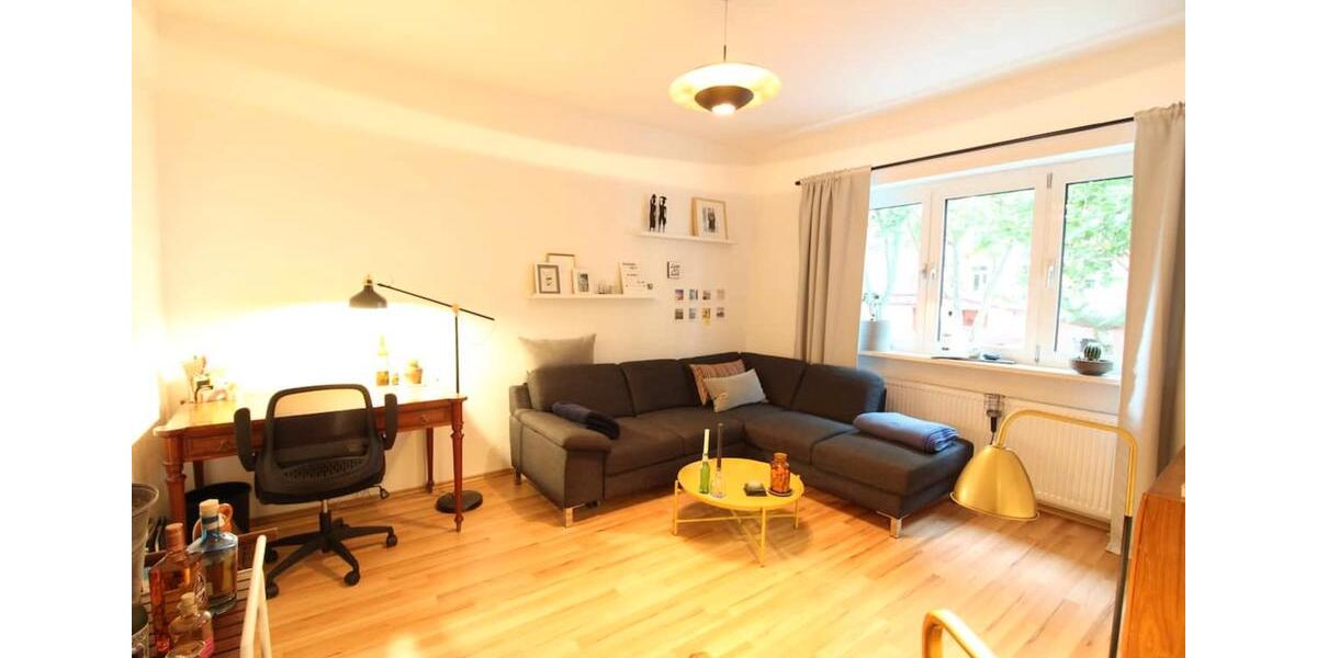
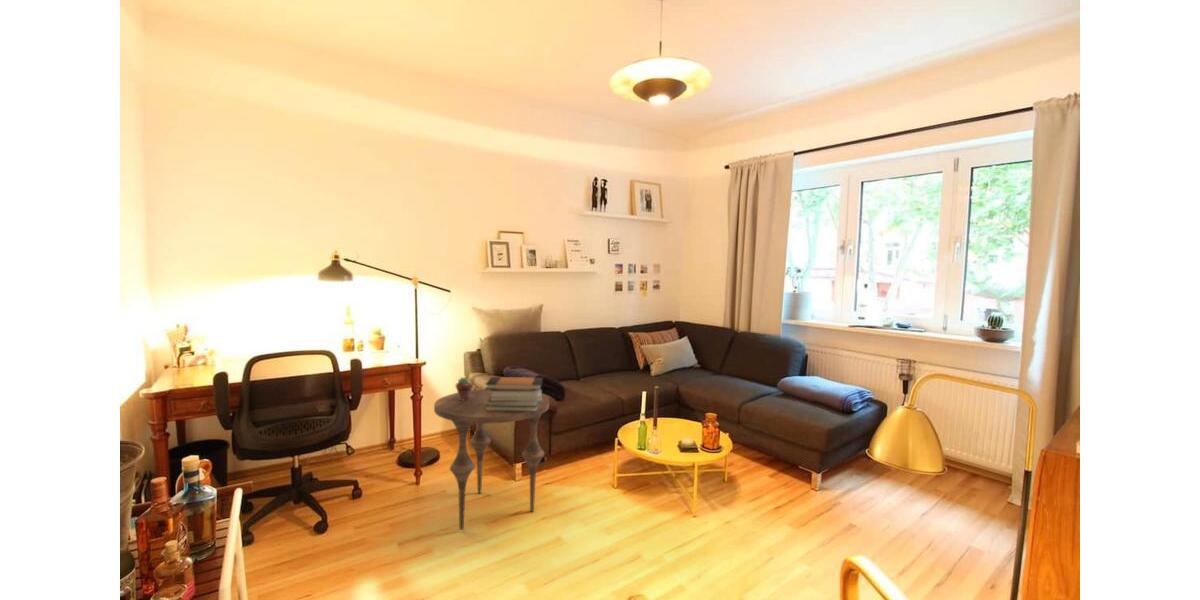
+ potted succulent (464, 387)
+ book stack (515, 393)
+ side table (484, 452)
